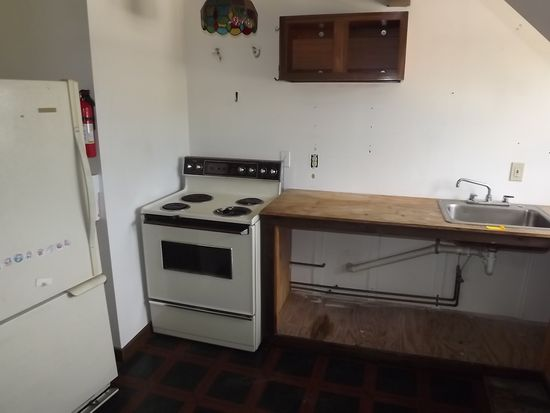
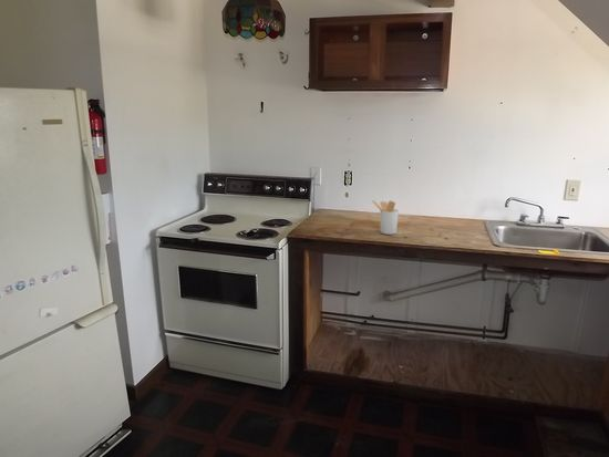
+ utensil holder (384, 216)
